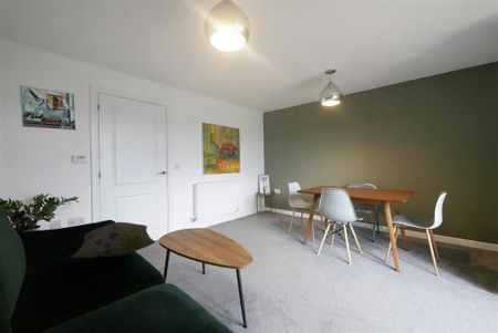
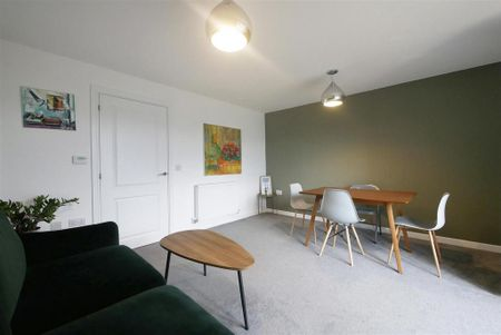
- decorative pillow (117, 238)
